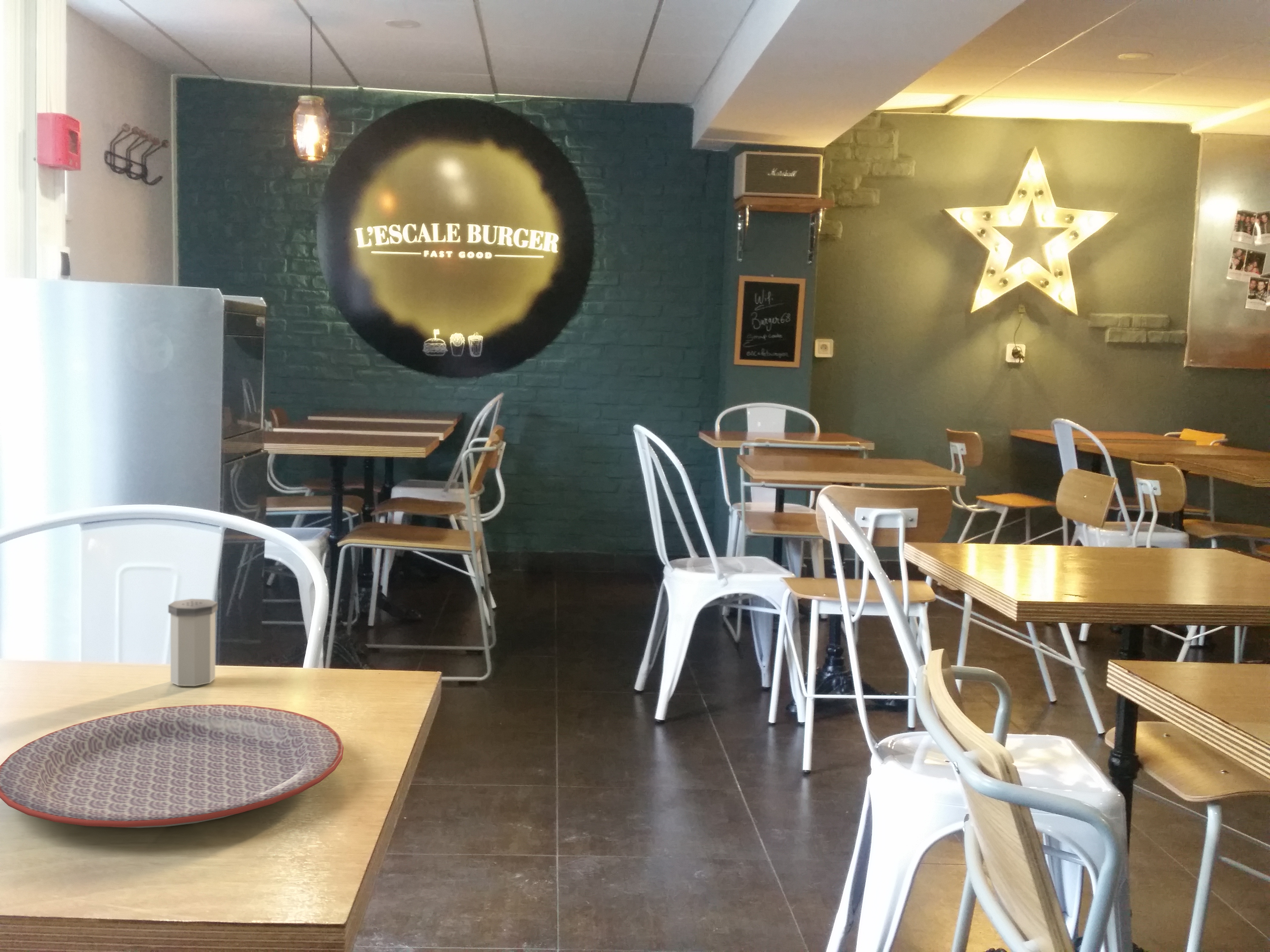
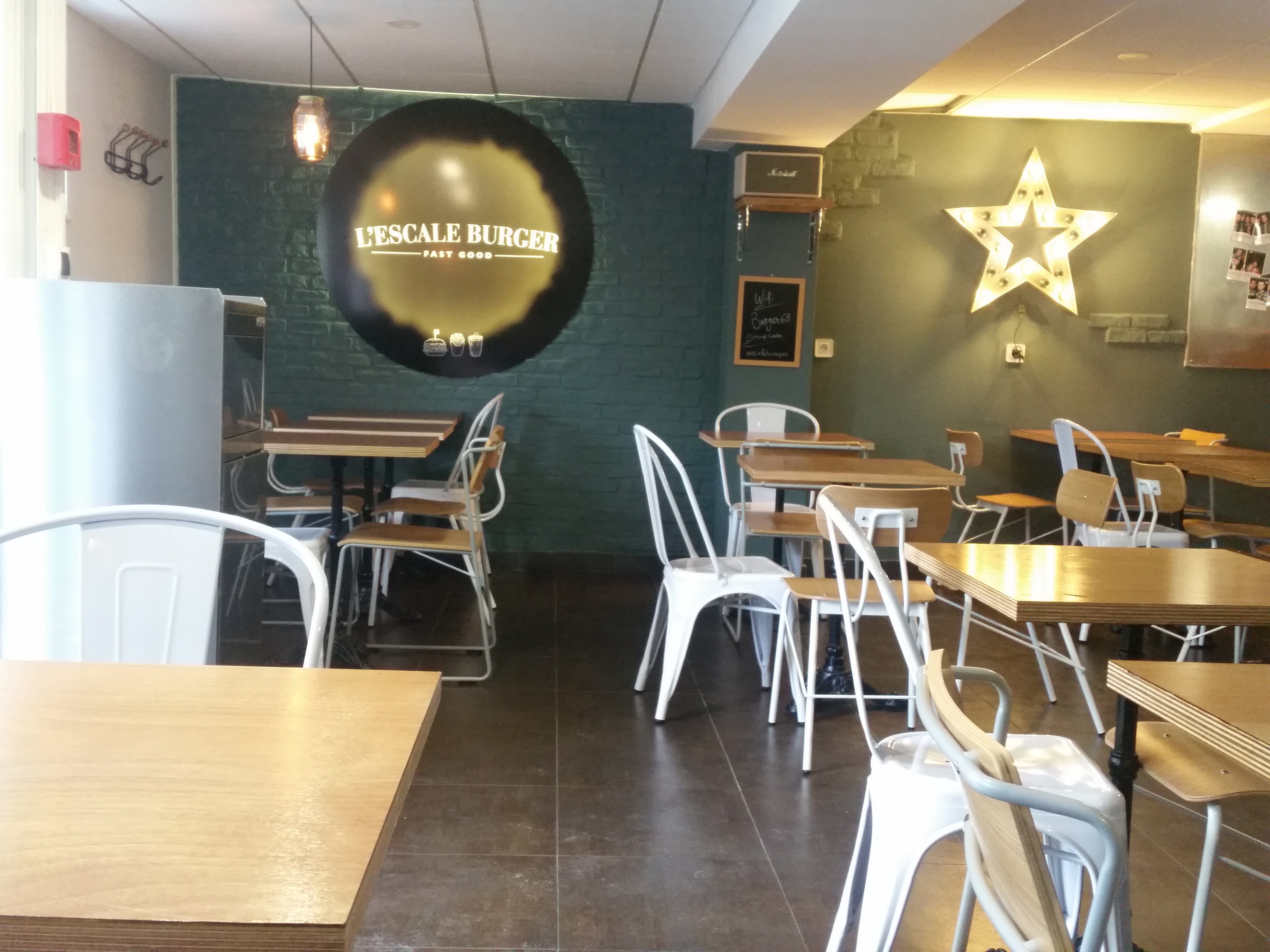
- salt shaker (193, 642)
- plate (179, 767)
